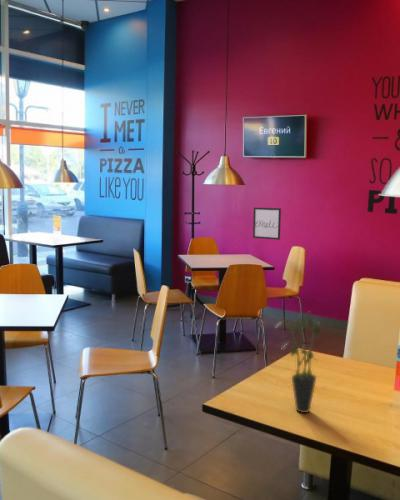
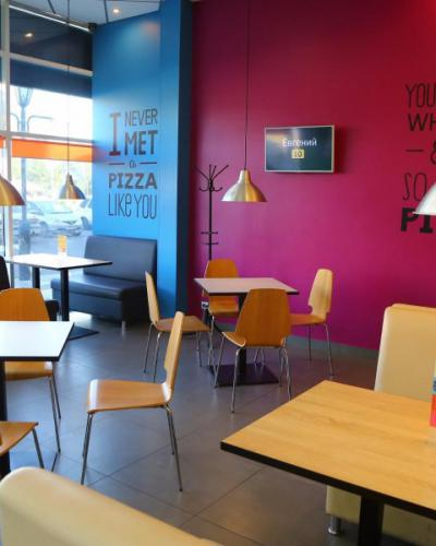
- wall art (266, 223)
- potted plant (299, 361)
